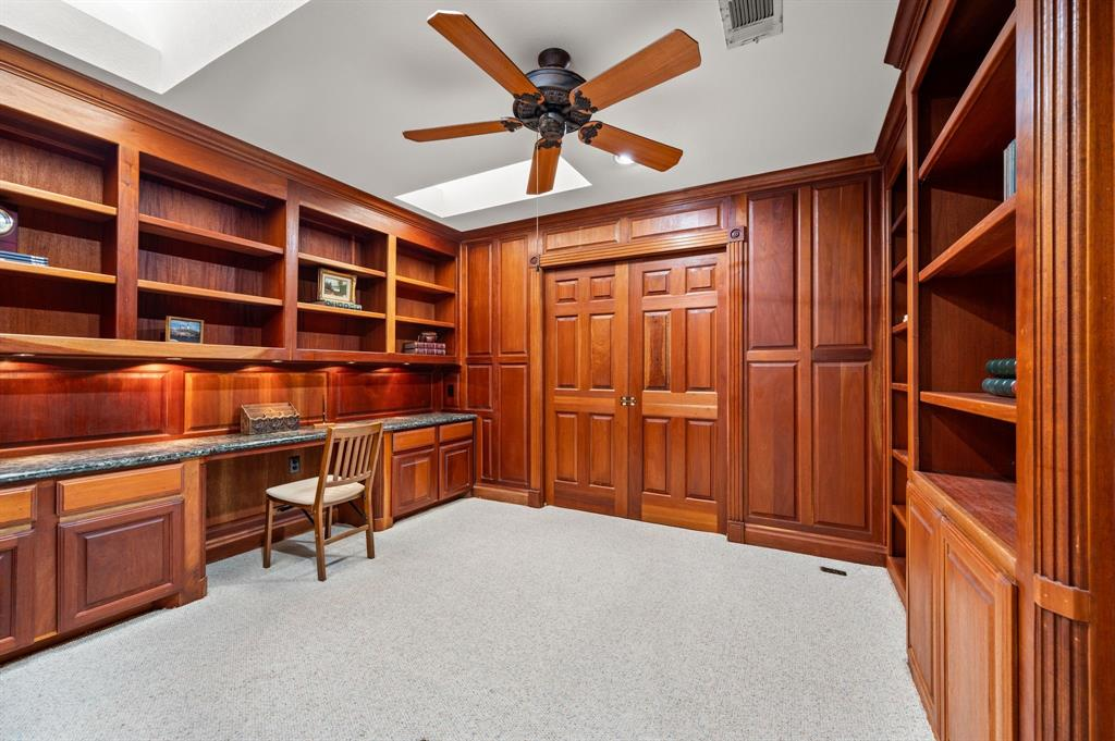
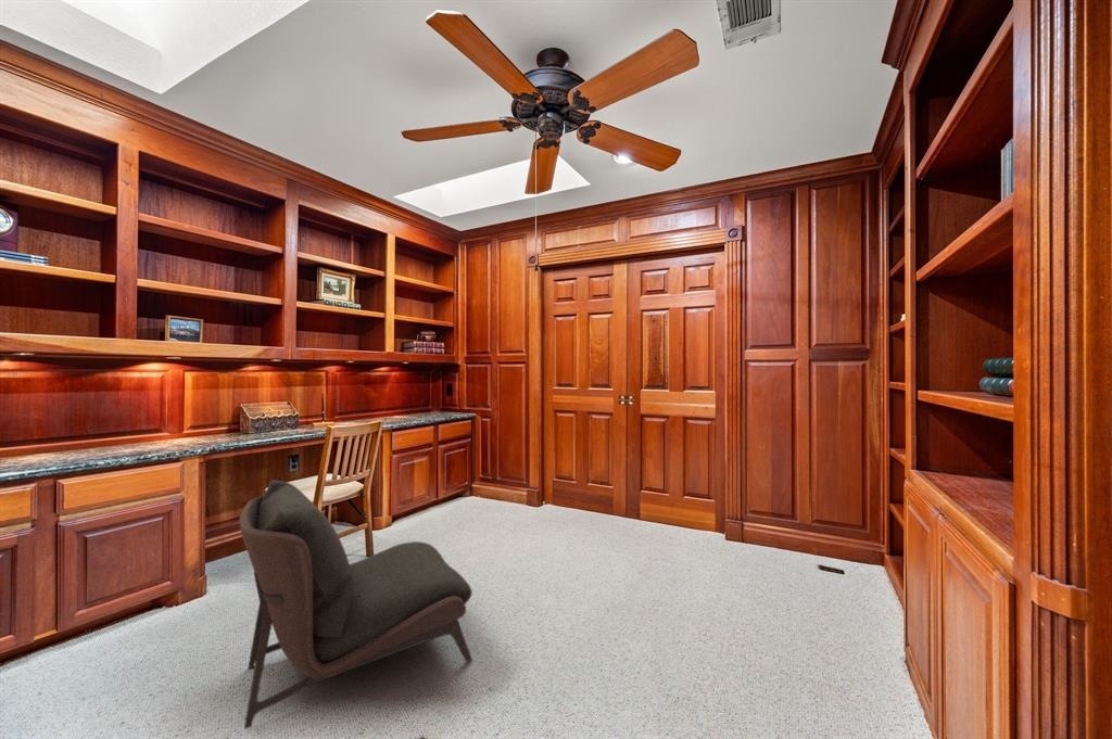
+ armless chair (358, 572)
